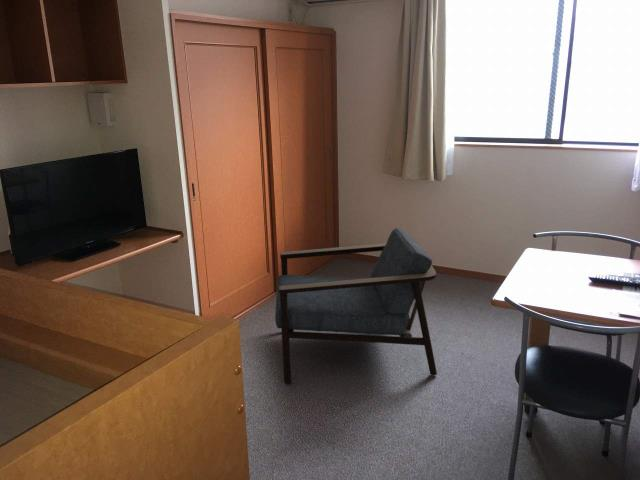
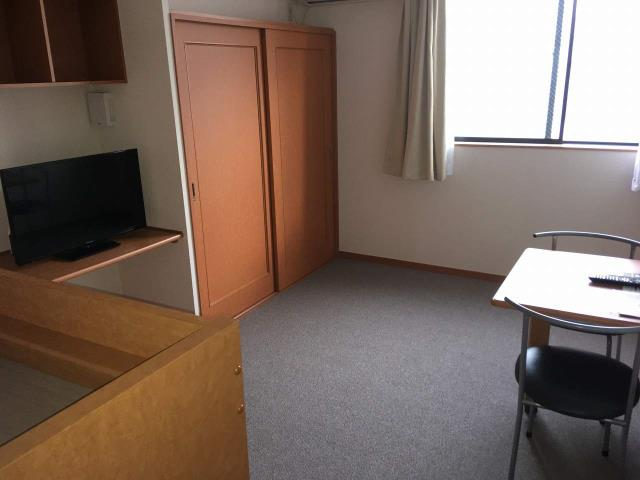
- armchair (350, 298)
